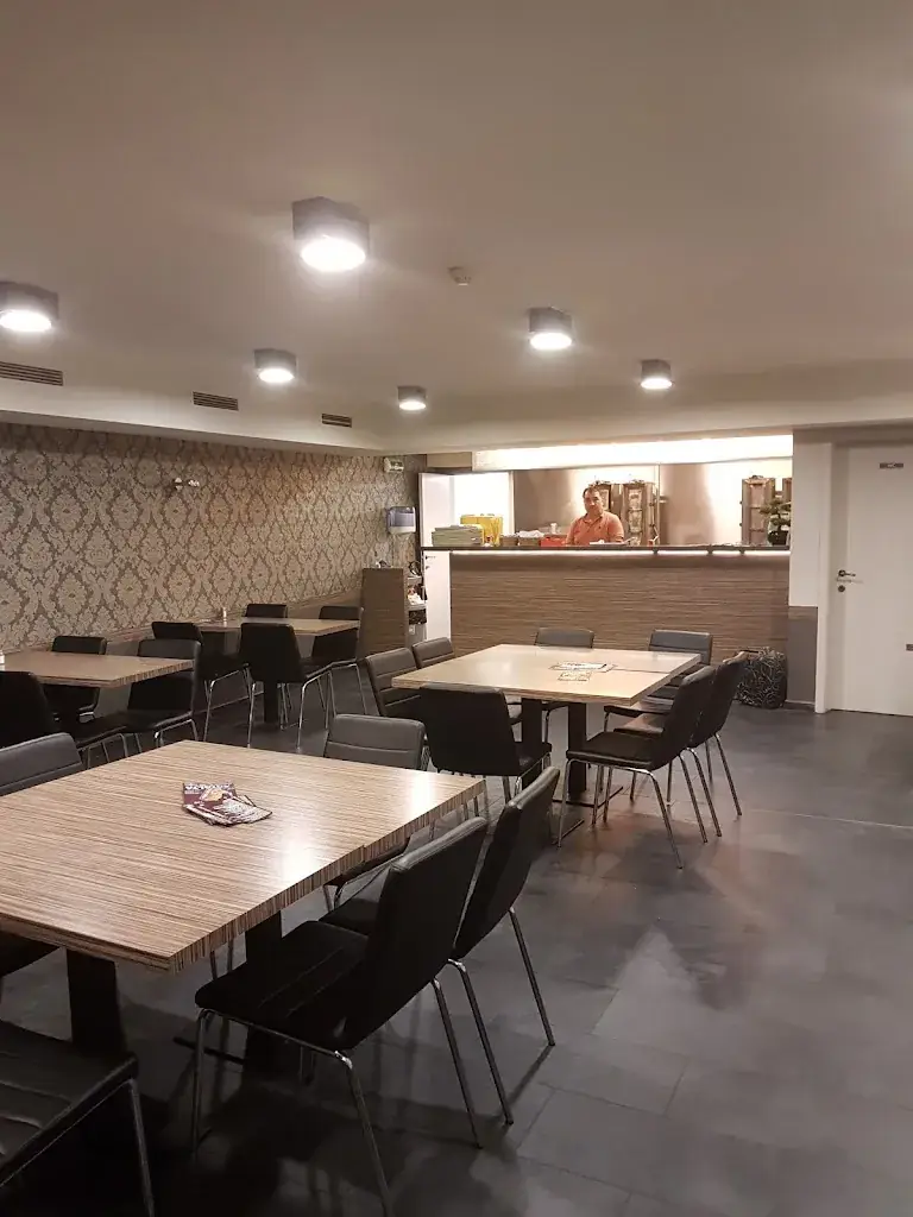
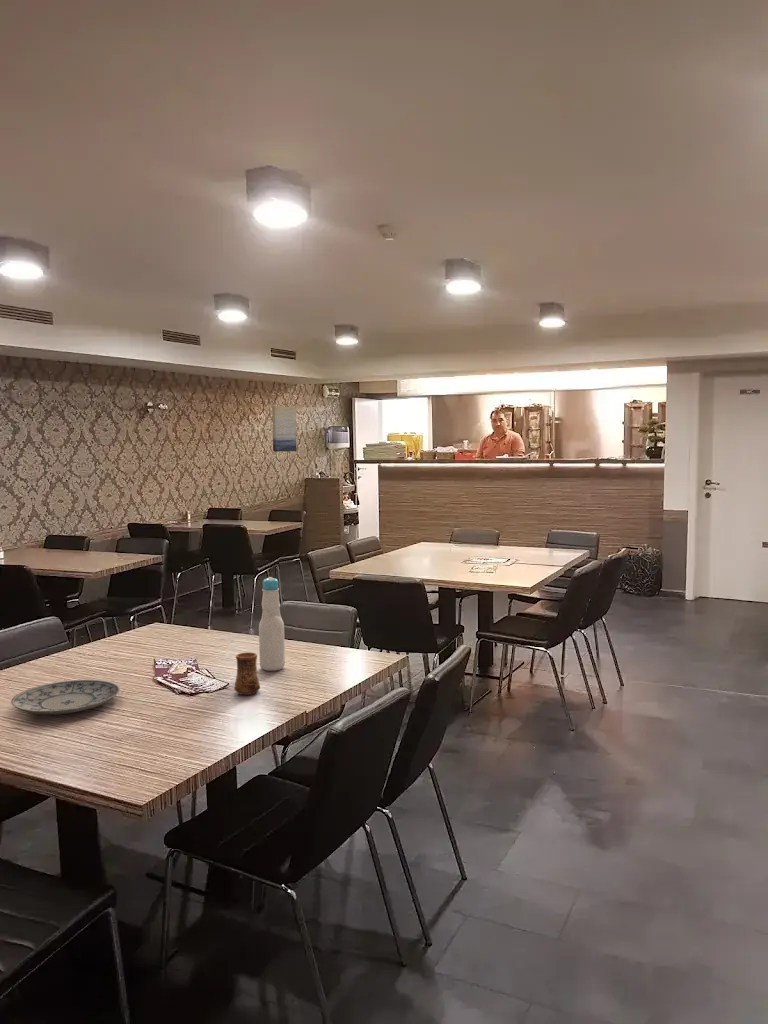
+ plate (67, 699)
+ cup (247, 673)
+ wall art (284, 429)
+ bottle (271, 622)
